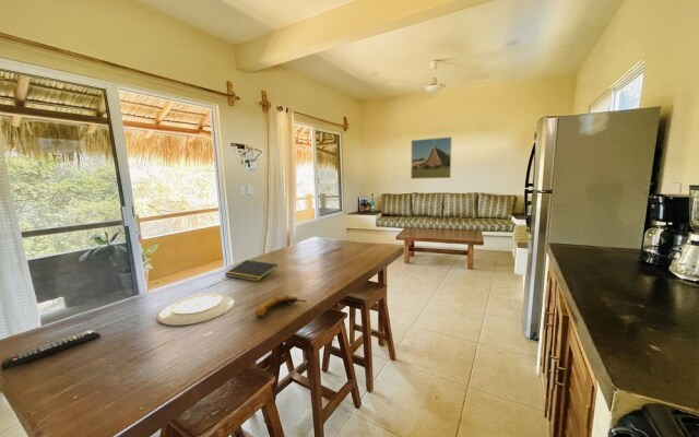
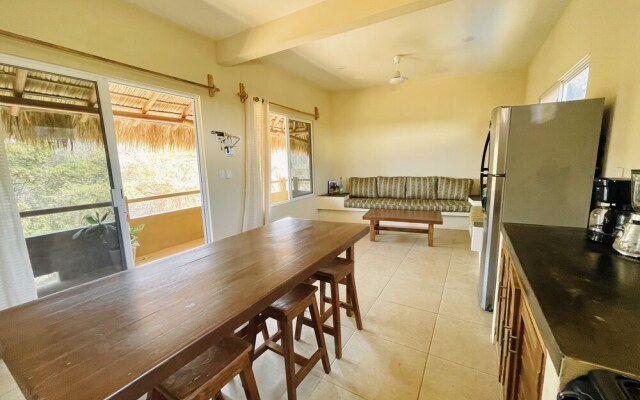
- plate (198, 305)
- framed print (430, 158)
- notepad (251, 270)
- banana (277, 305)
- remote control (54, 347)
